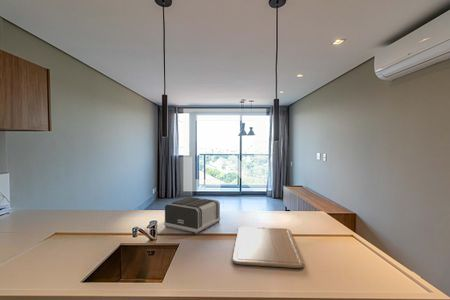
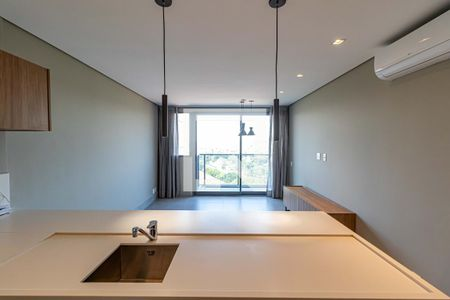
- chopping board (265, 243)
- toaster (194, 212)
